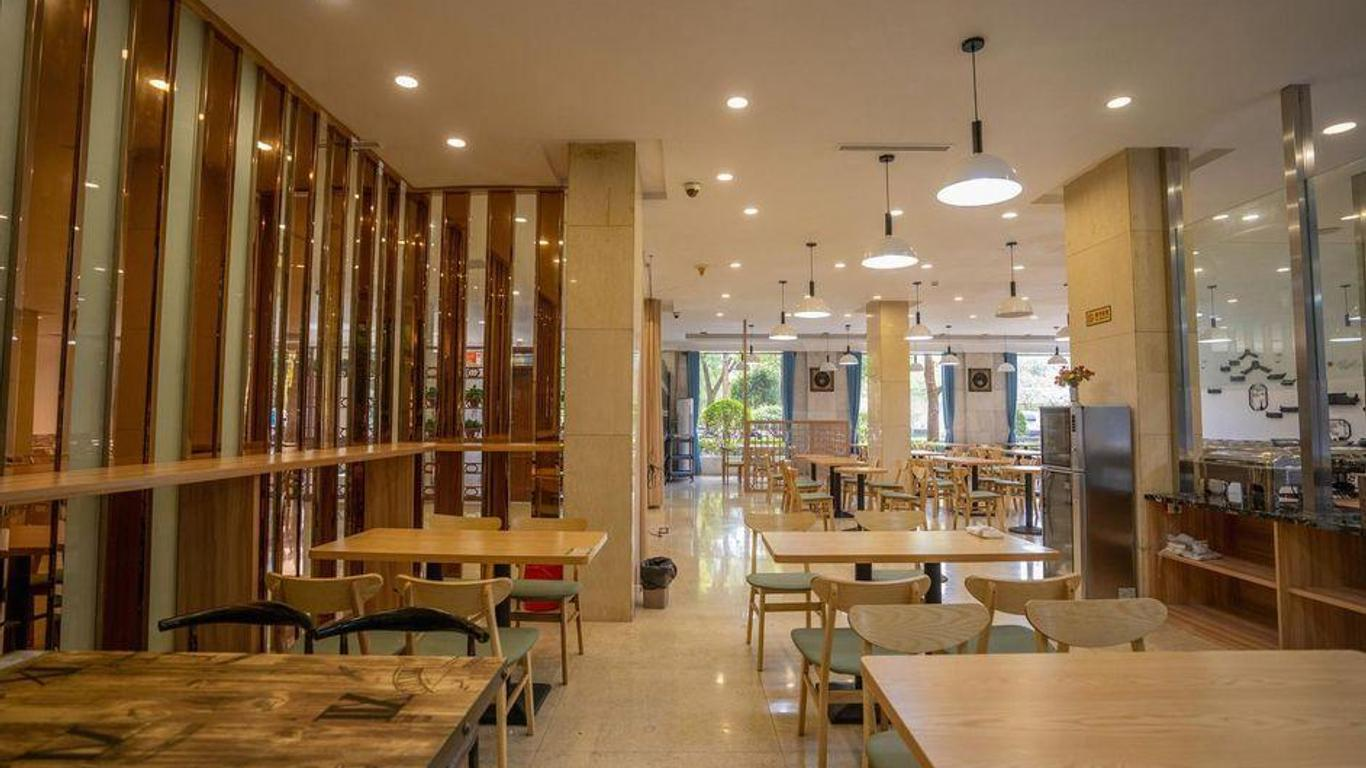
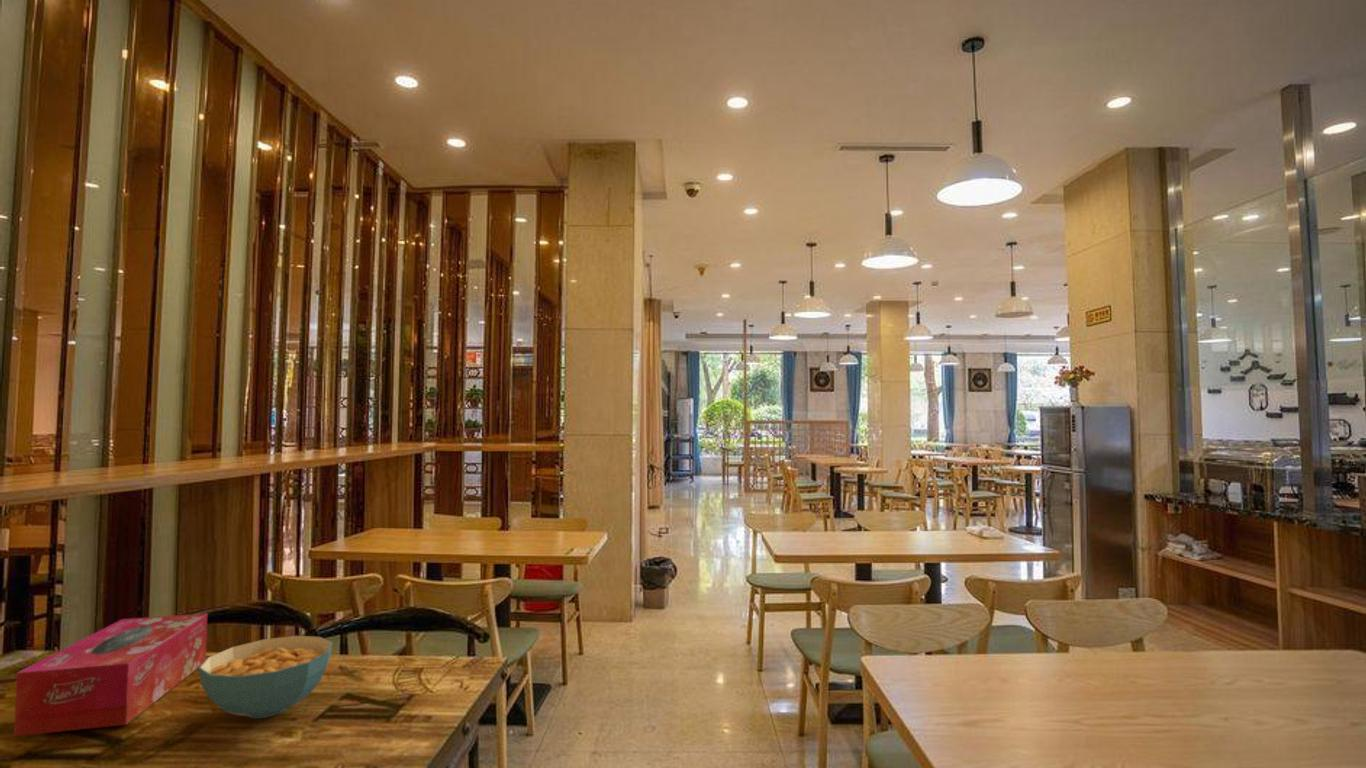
+ tissue box (123, 666)
+ cereal bowl (268, 682)
